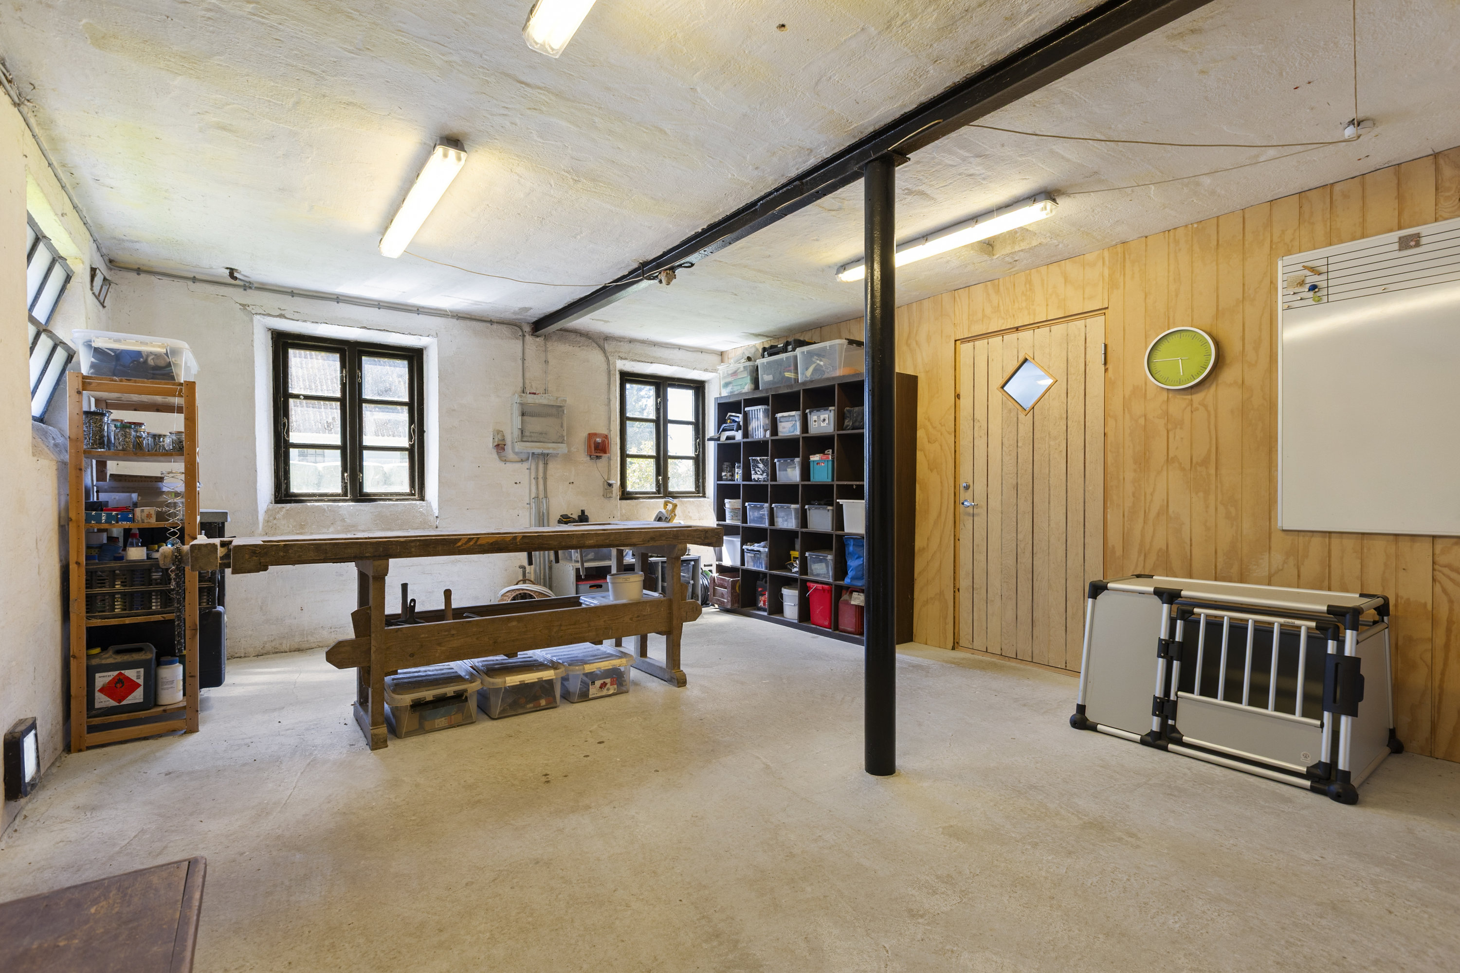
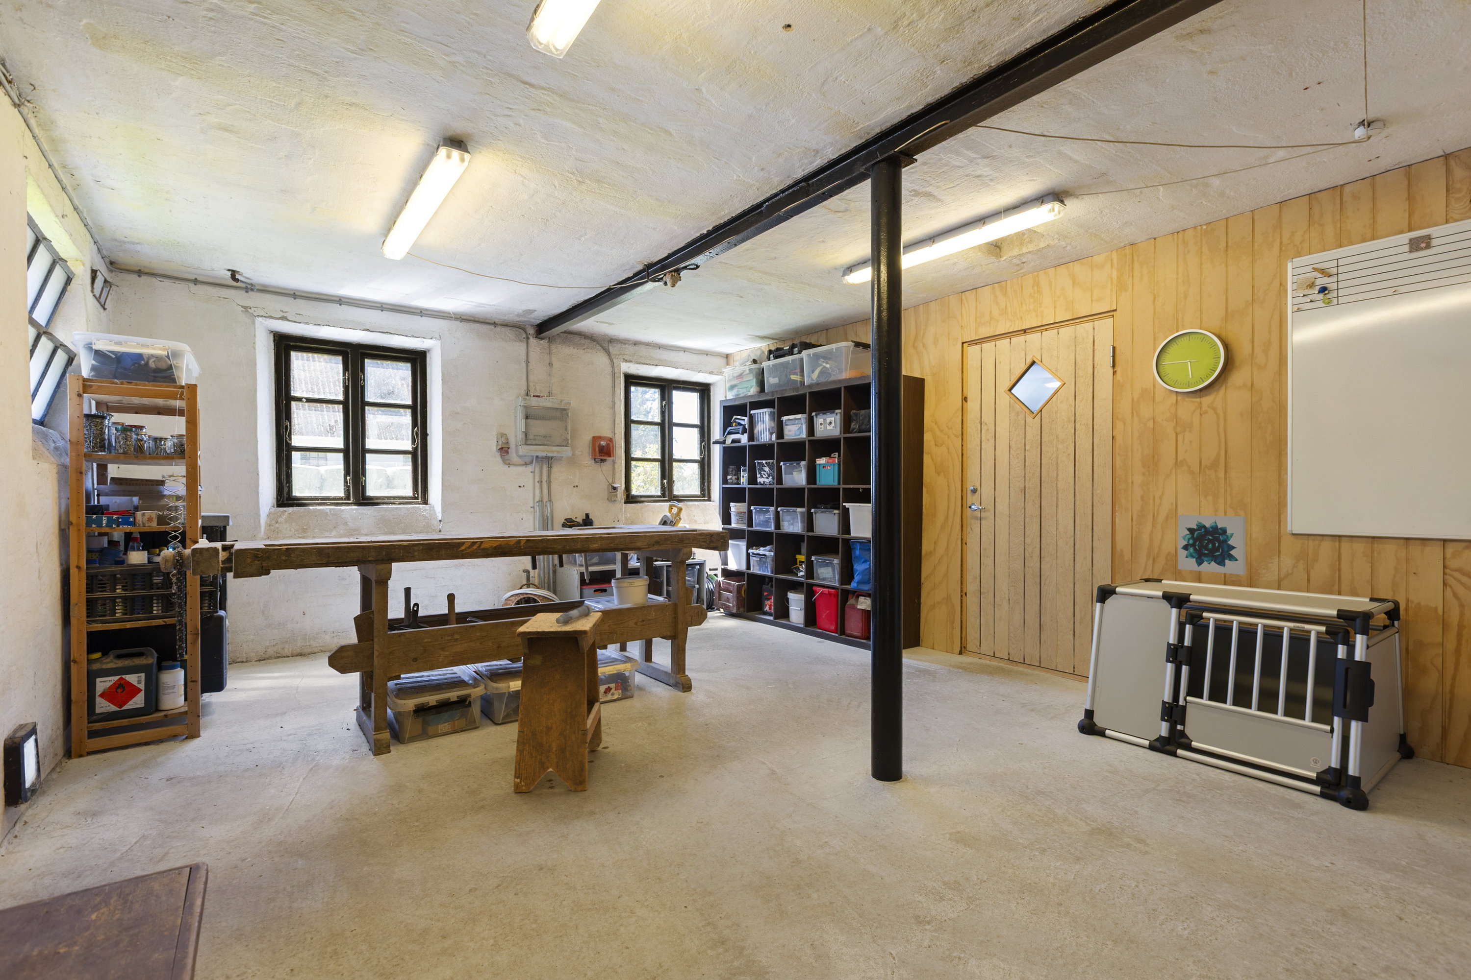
+ tool (574, 614)
+ stool (561, 693)
+ wall art (1211, 544)
